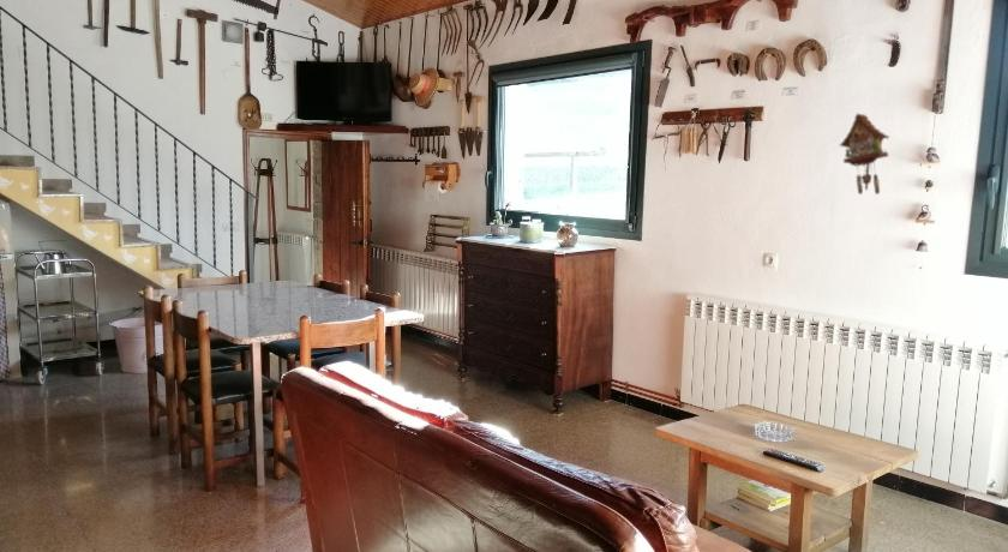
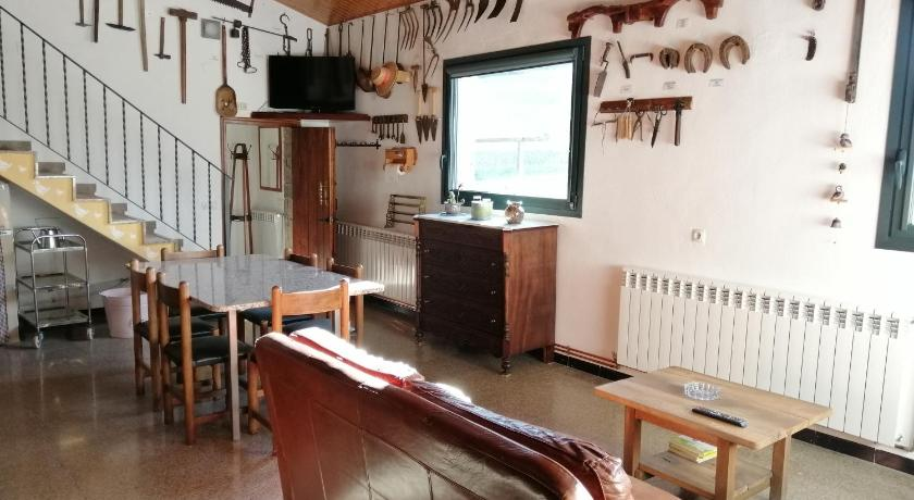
- cuckoo clock (862, 154)
